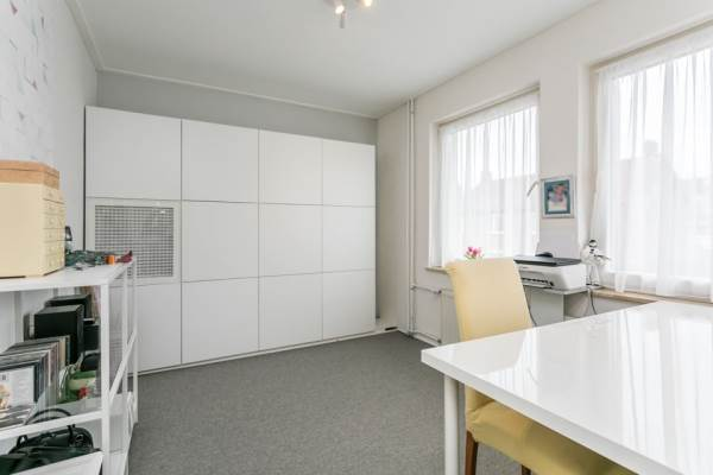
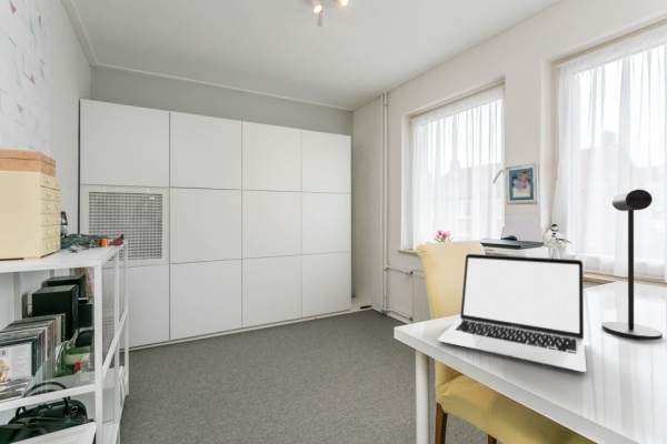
+ desk lamp (630, 261)
+ laptop (511, 300)
